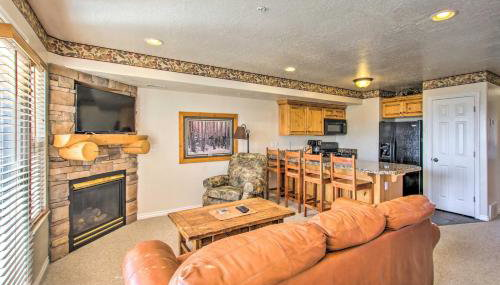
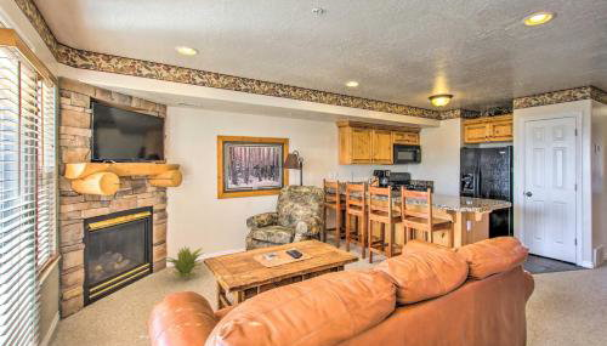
+ indoor plant (183, 262)
